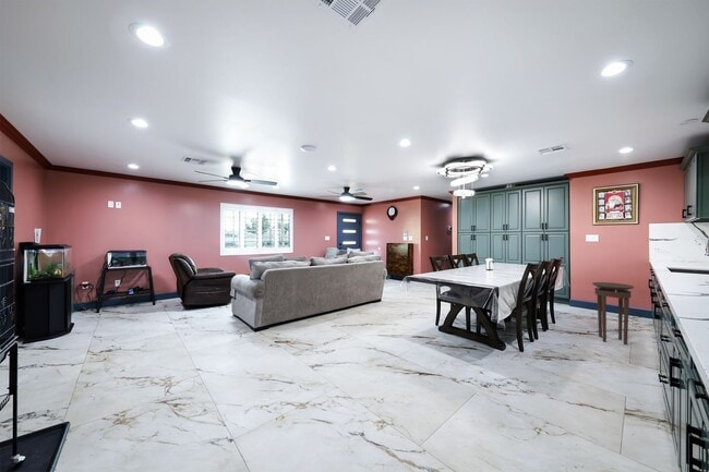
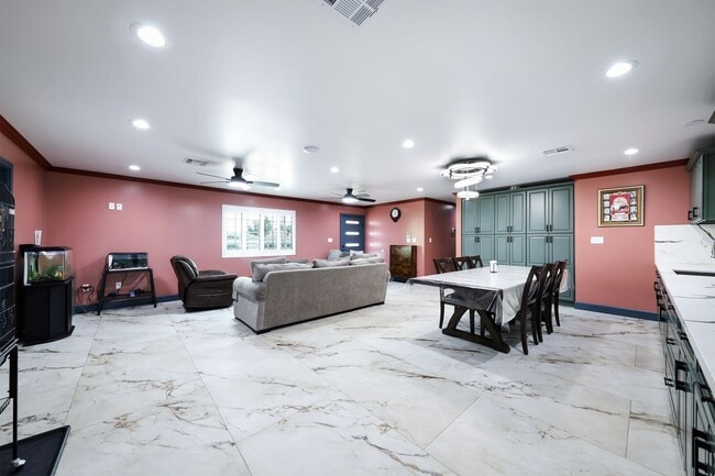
- stool (605, 312)
